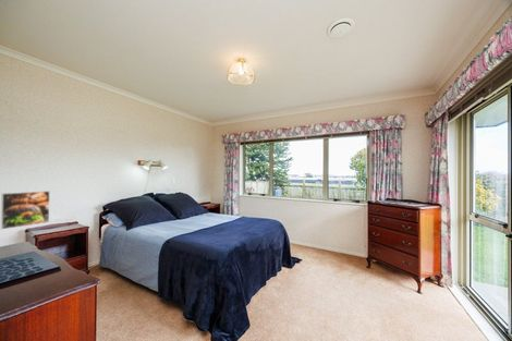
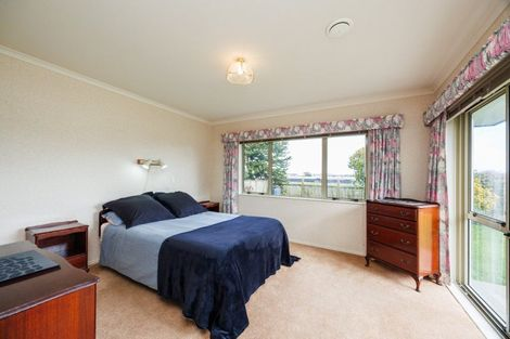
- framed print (26, 208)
